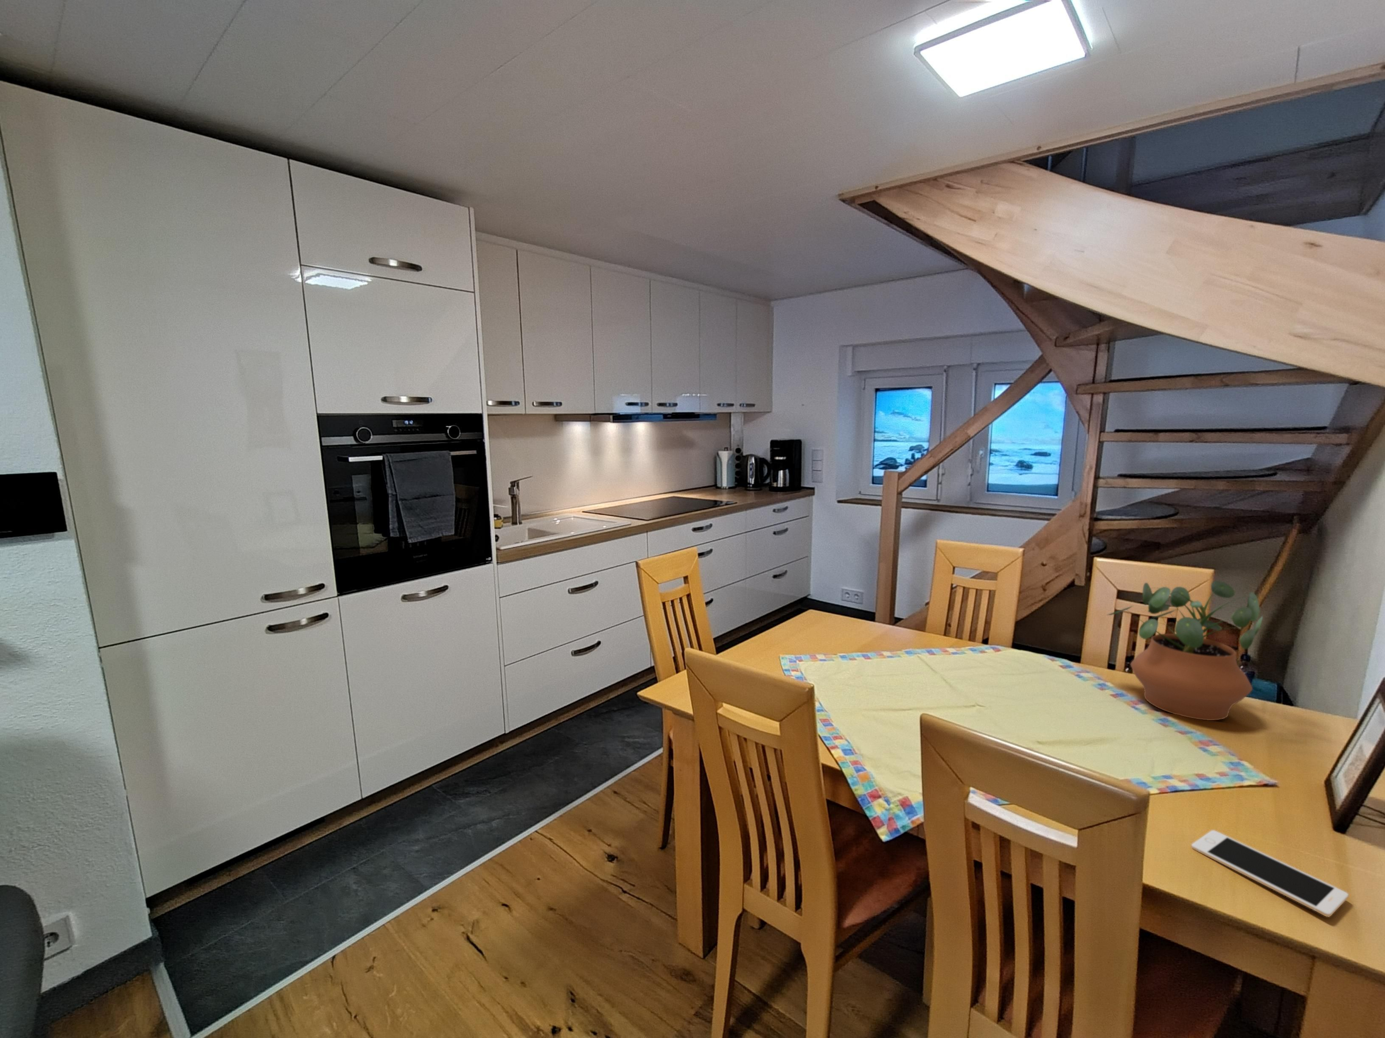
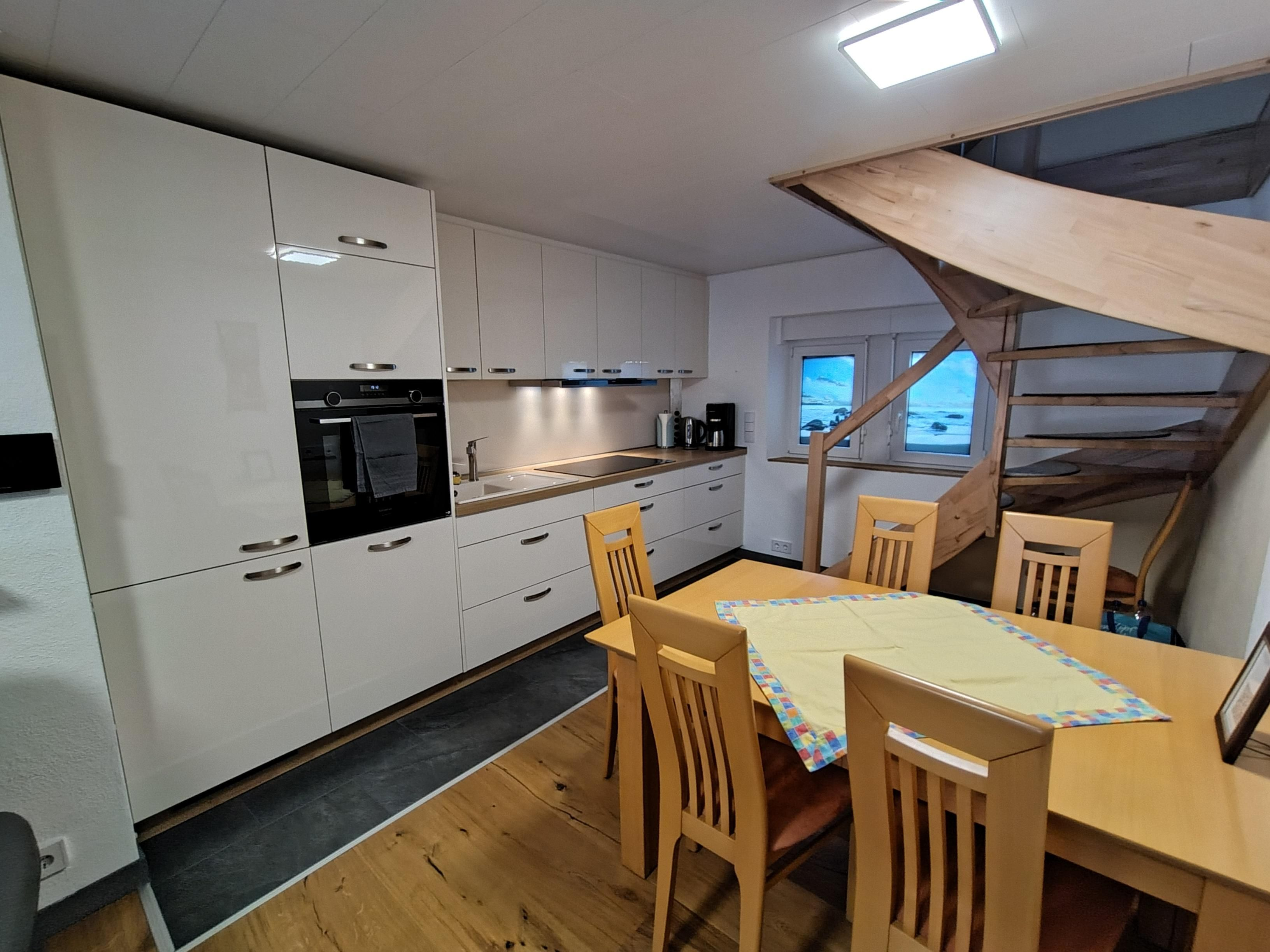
- potted plant (1177, 642)
- cell phone (1265, 869)
